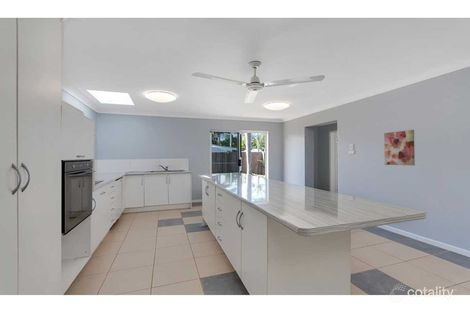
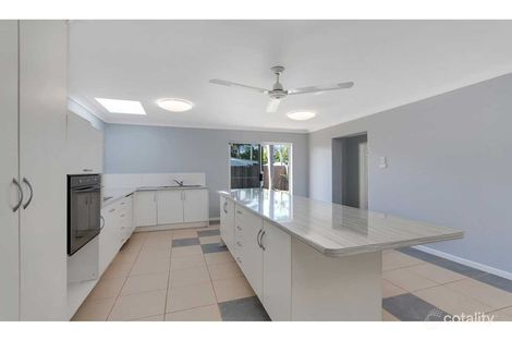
- wall art (398, 148)
